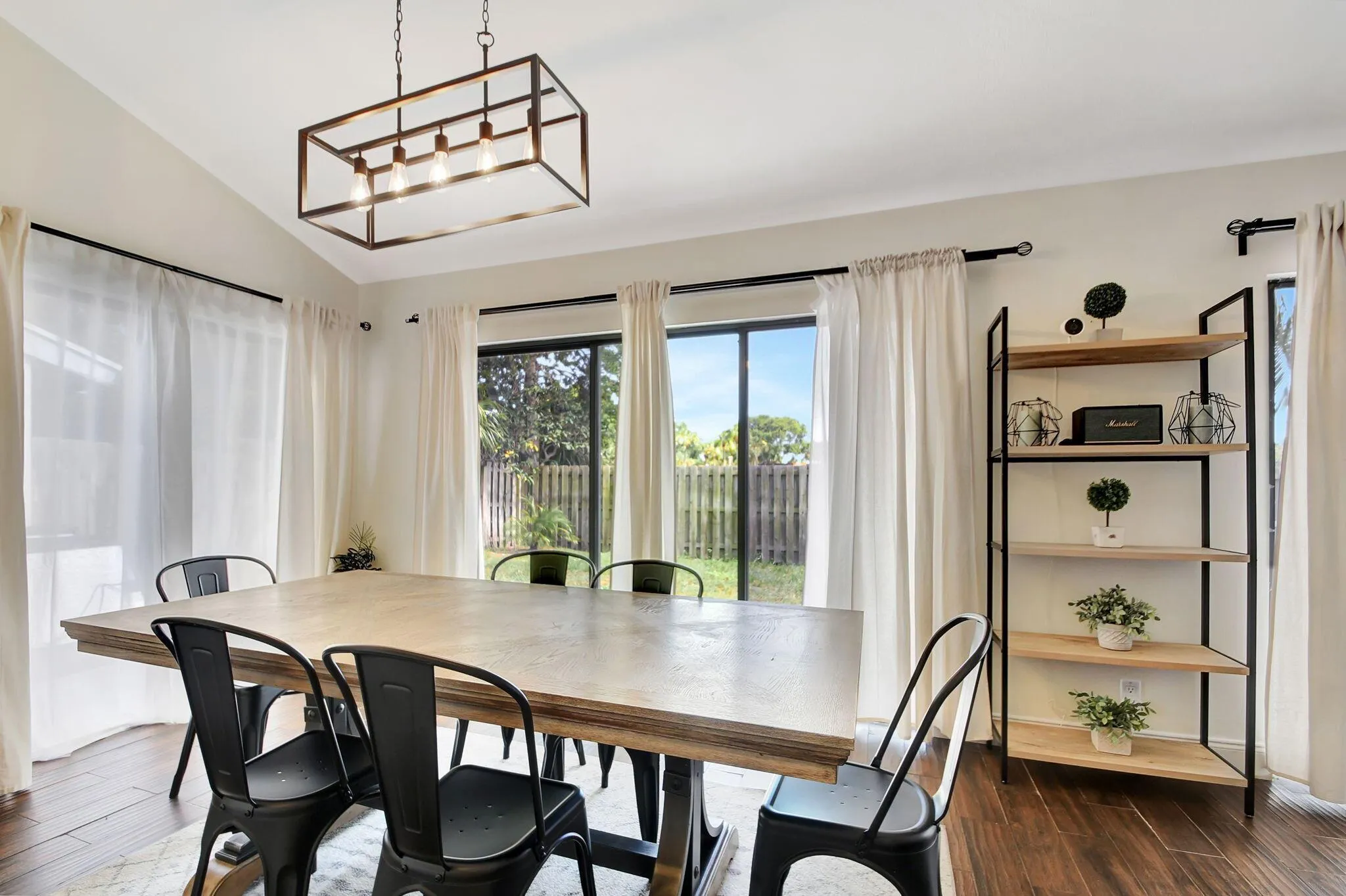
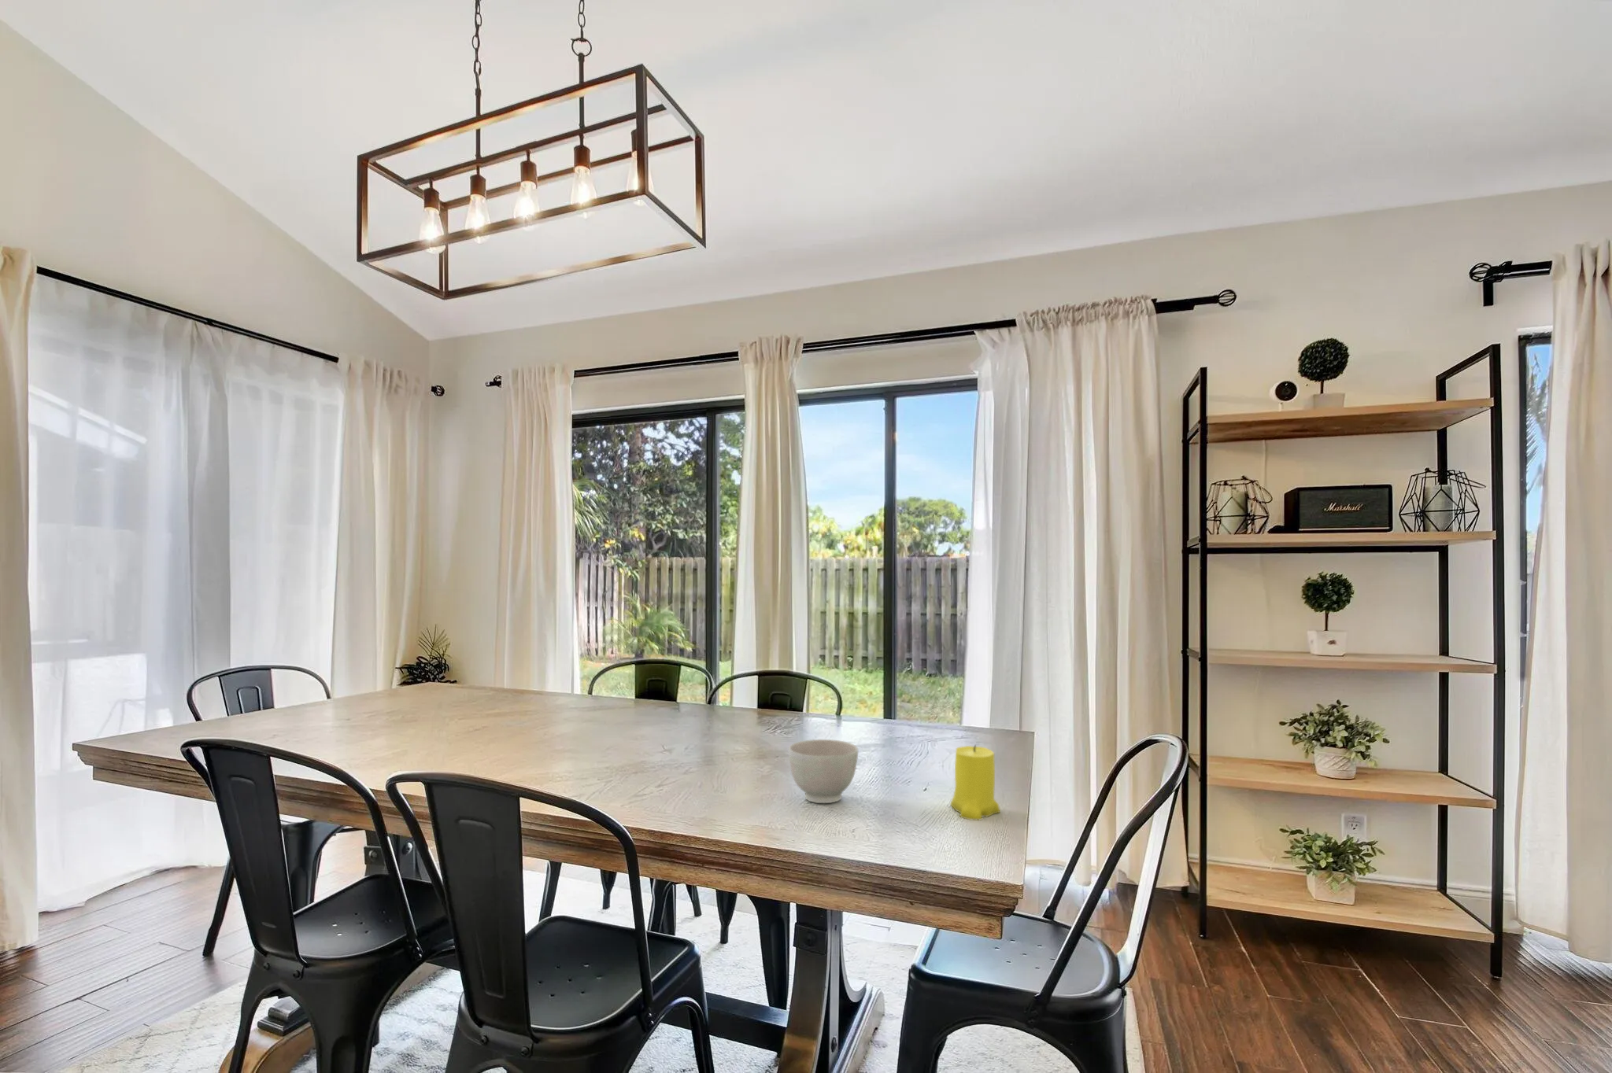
+ candle (970, 776)
+ bowl (823, 771)
